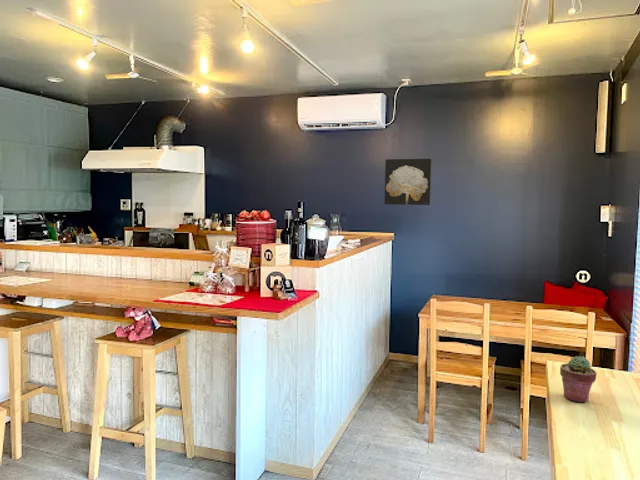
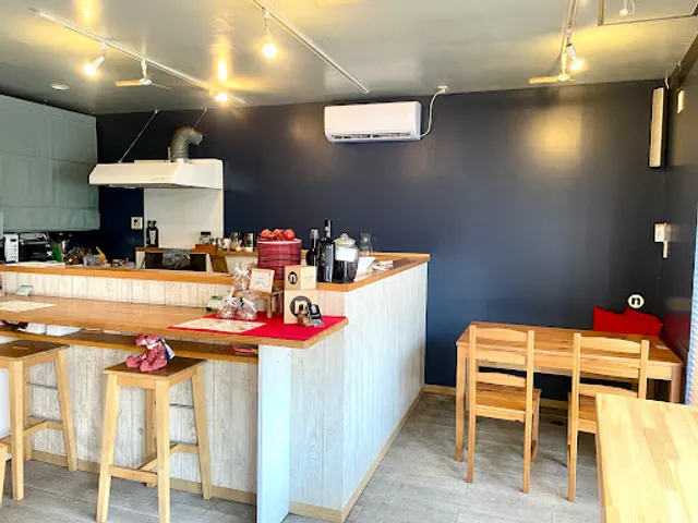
- potted succulent (577, 377)
- wall art (407, 182)
